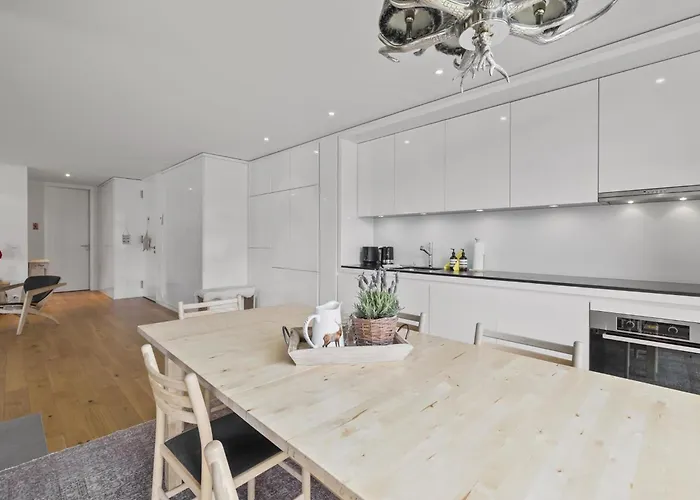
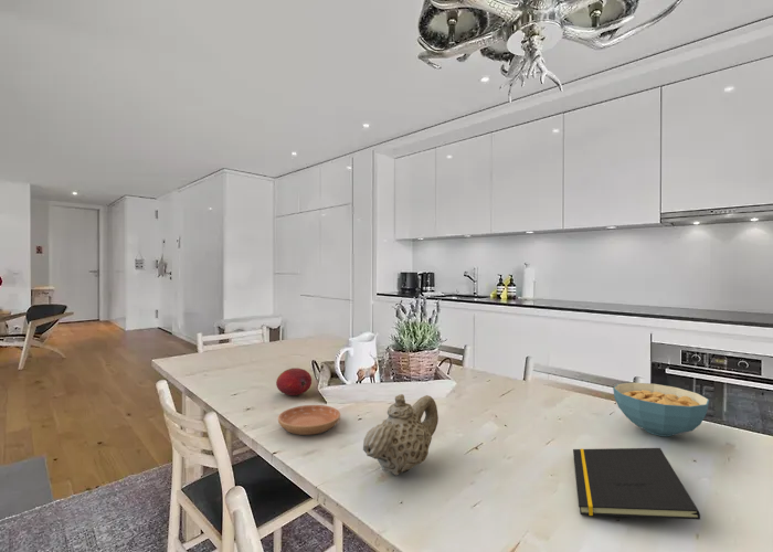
+ cereal bowl (658, 412)
+ fruit (293, 381)
+ teapot (402, 431)
+ notepad (624, 477)
+ saucer (309, 420)
